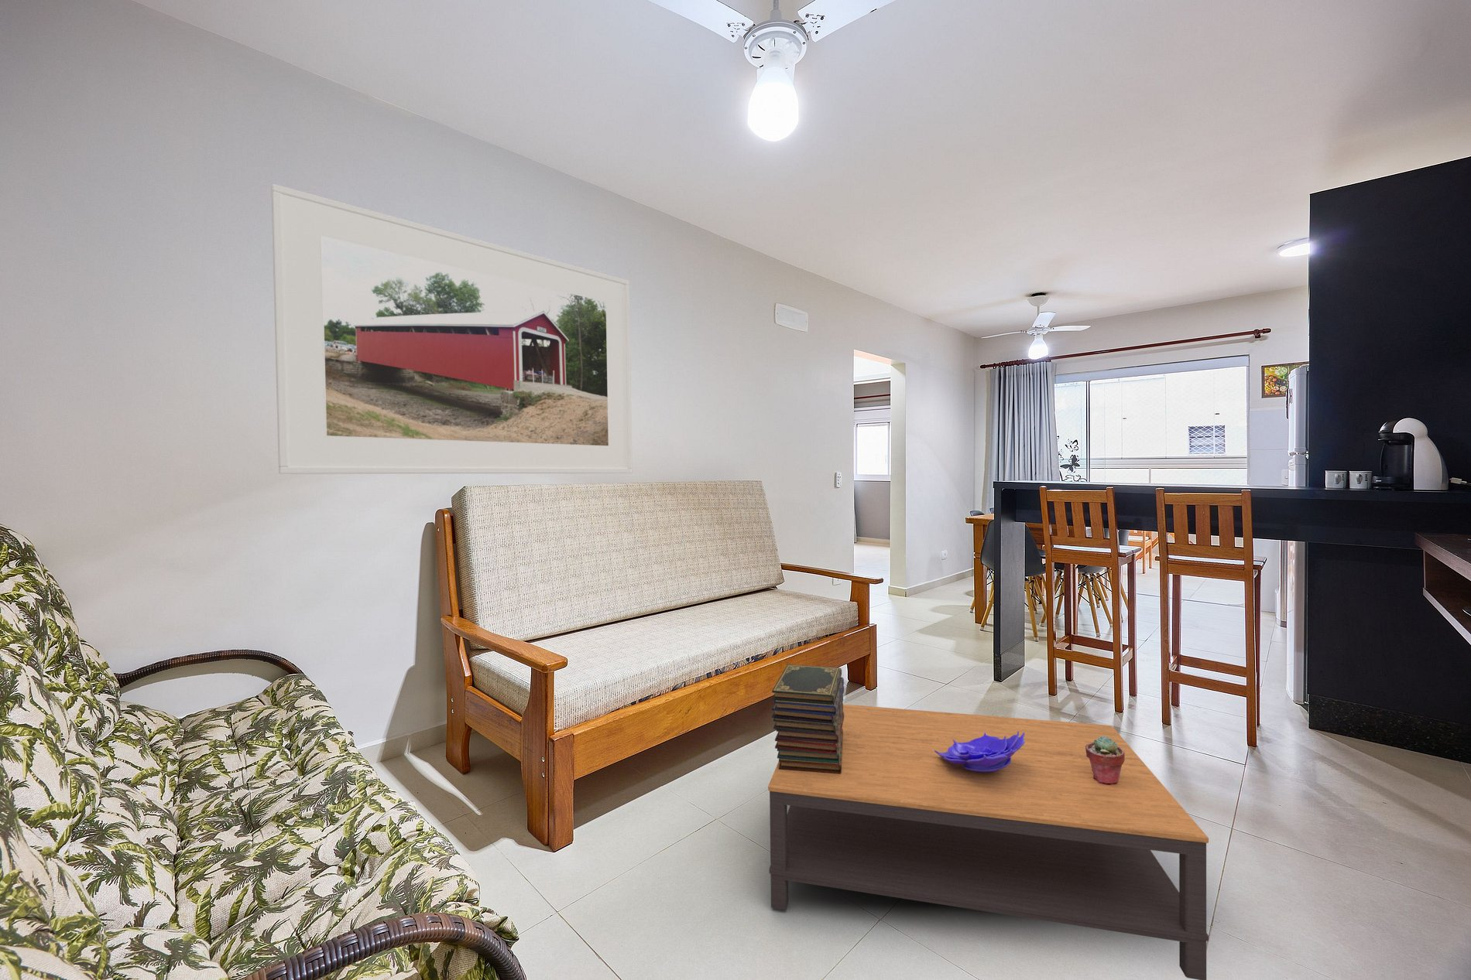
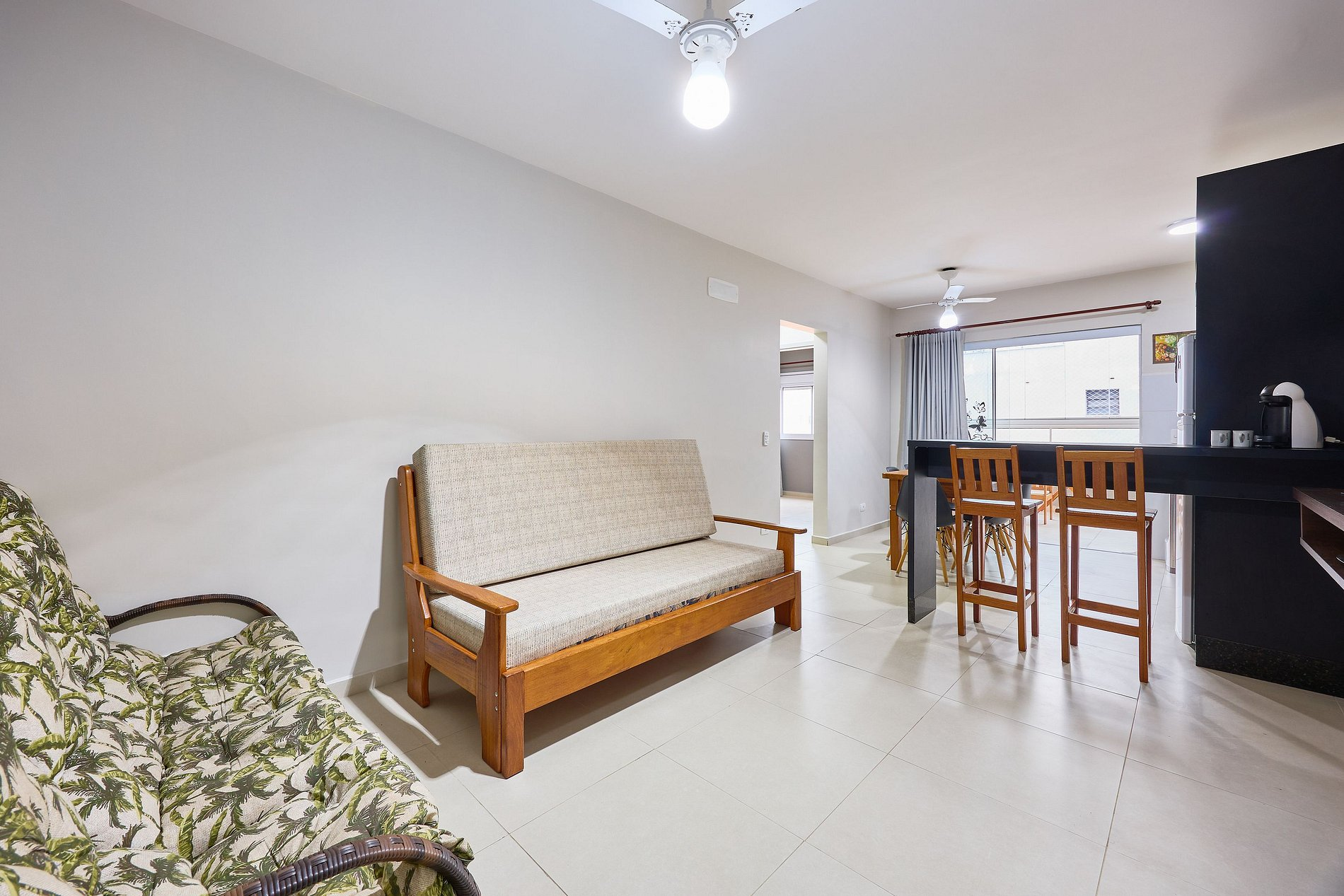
- potted succulent (1104, 757)
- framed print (488, 358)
- coffee table (957, 807)
- book stack (810, 714)
- decorative bowl (981, 746)
